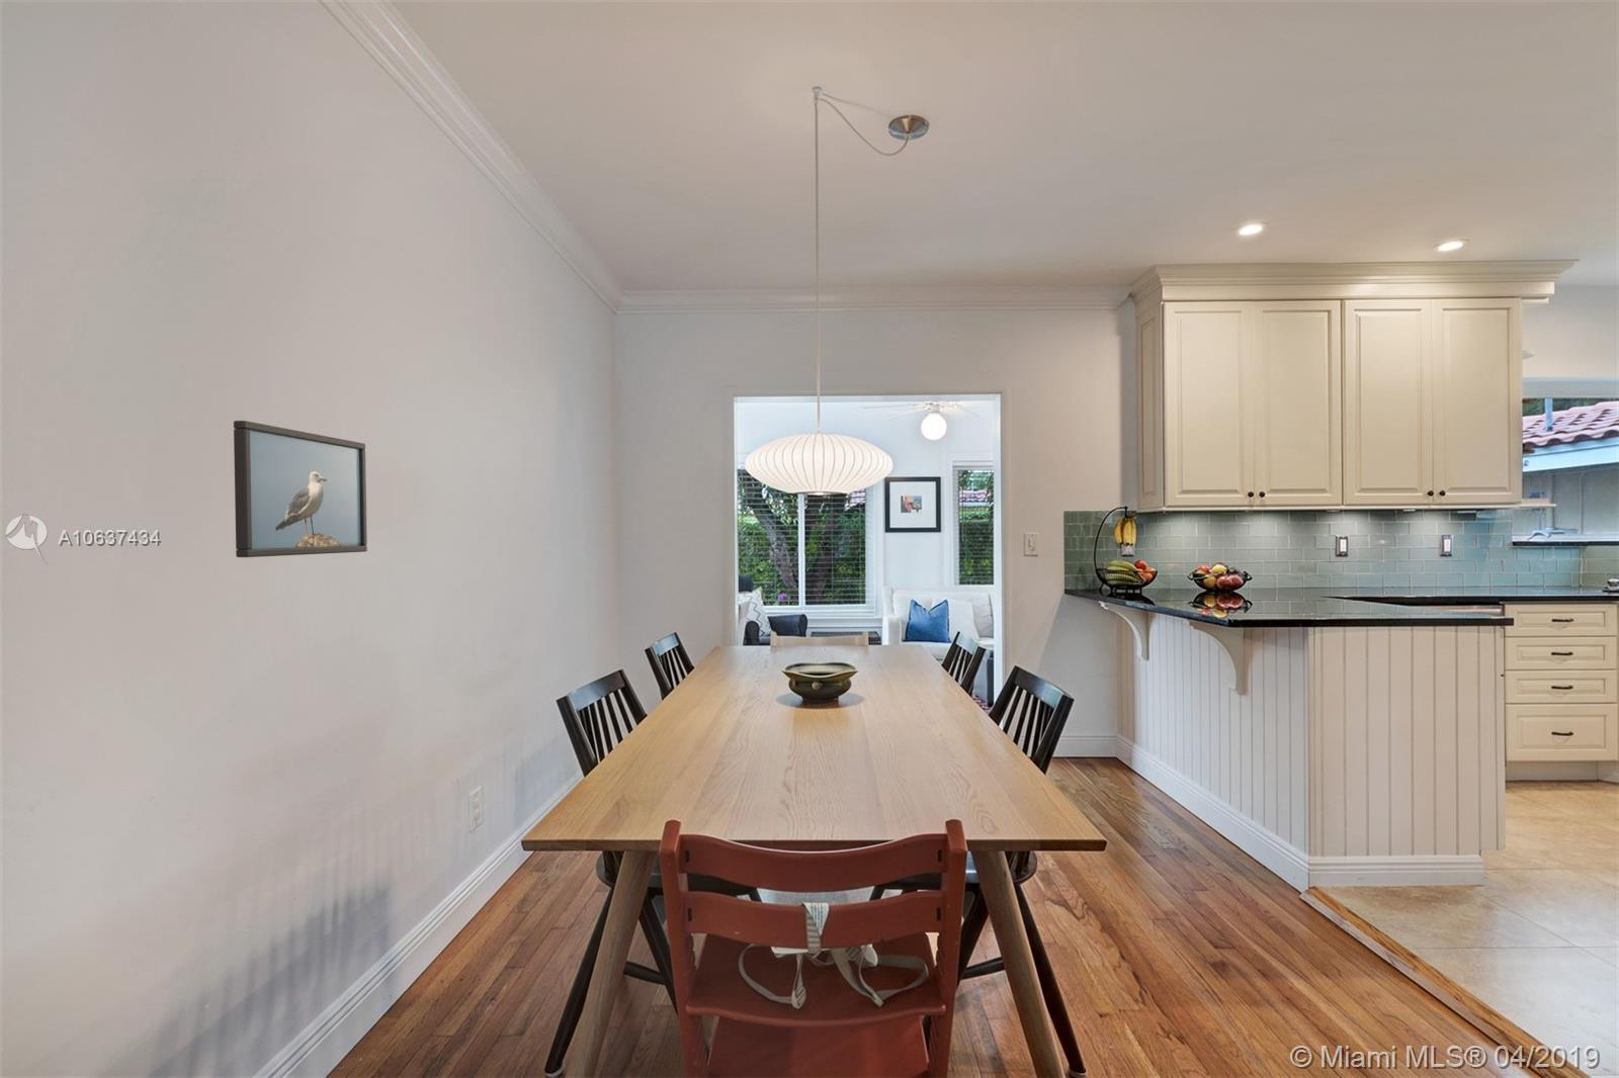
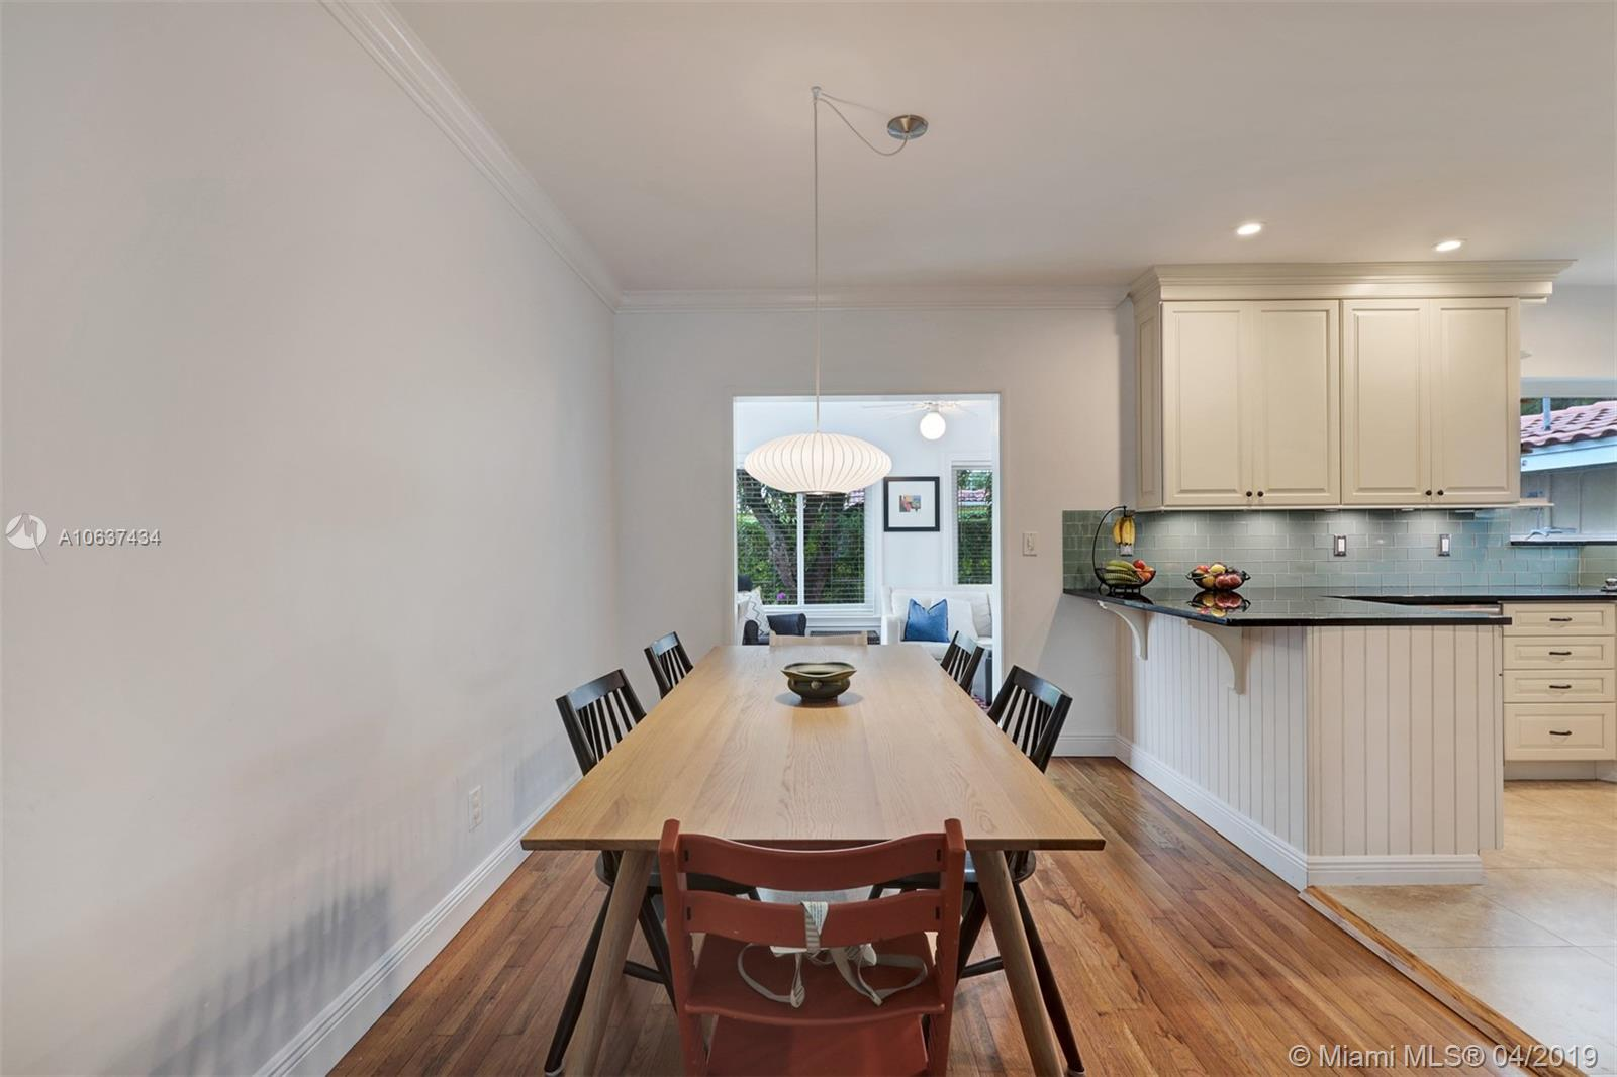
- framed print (308, 493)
